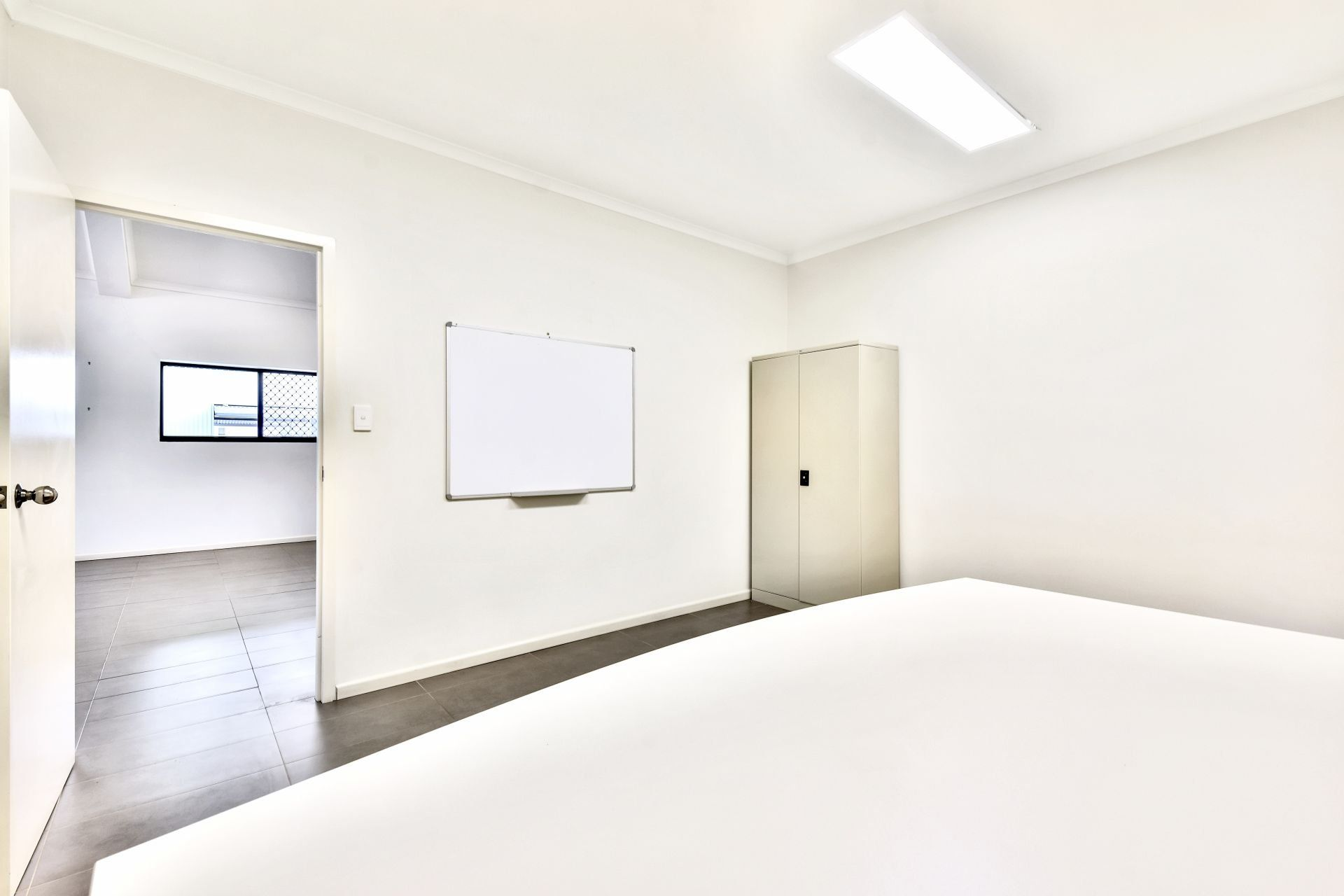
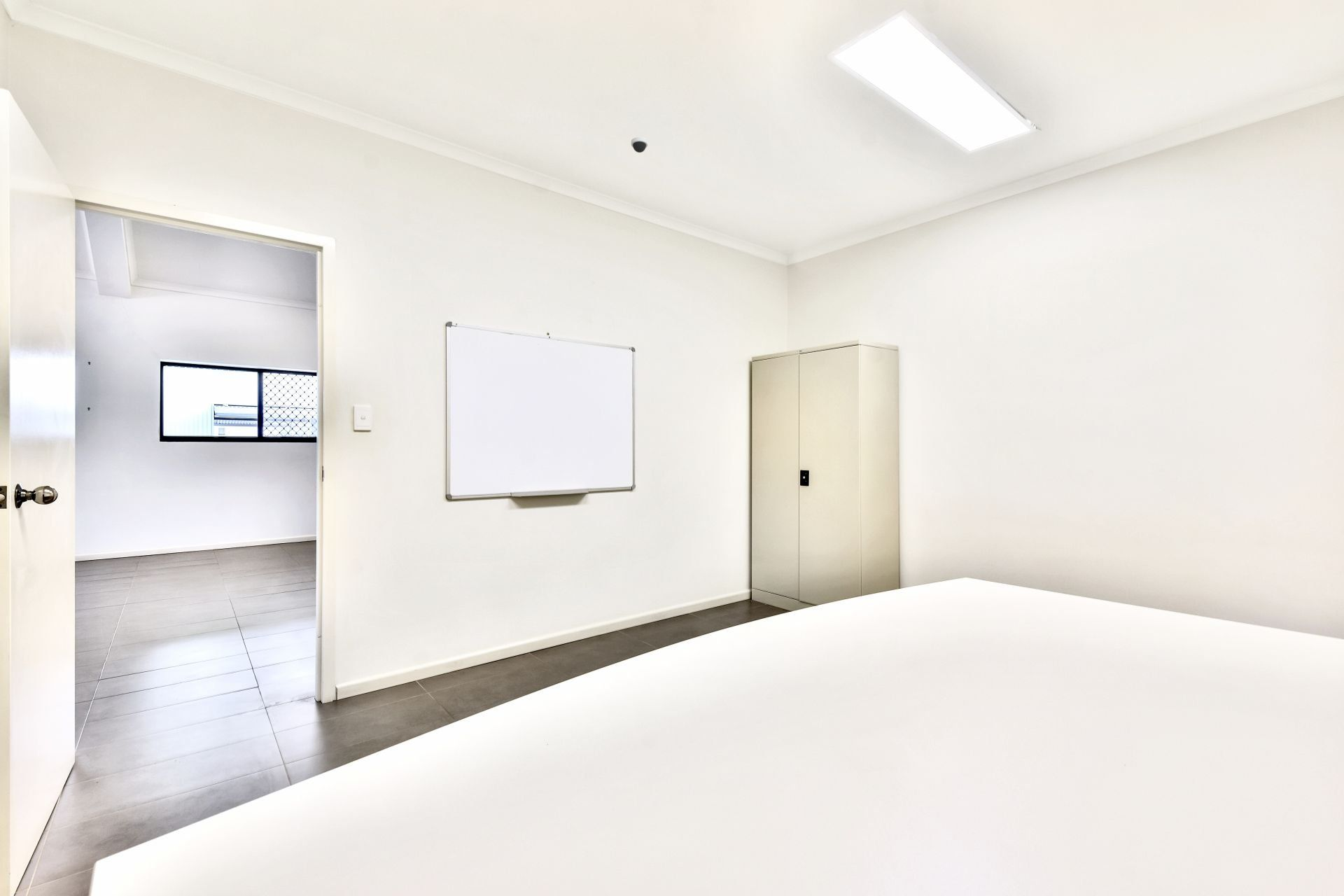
+ dome security camera (639, 146)
